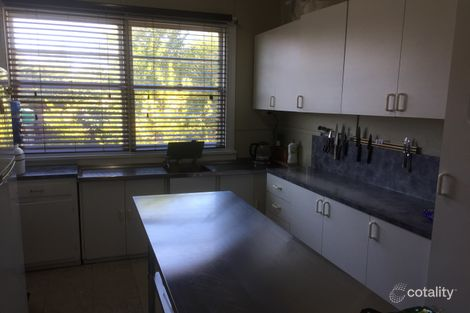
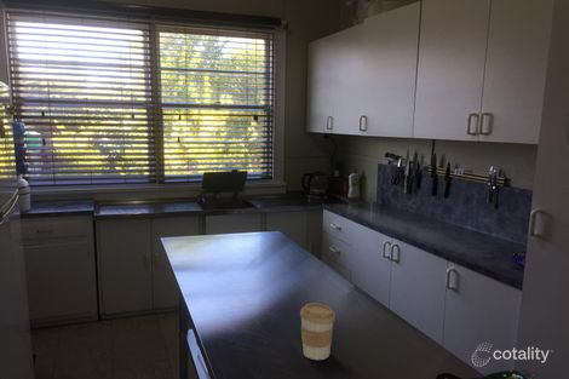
+ coffee cup (317, 329)
